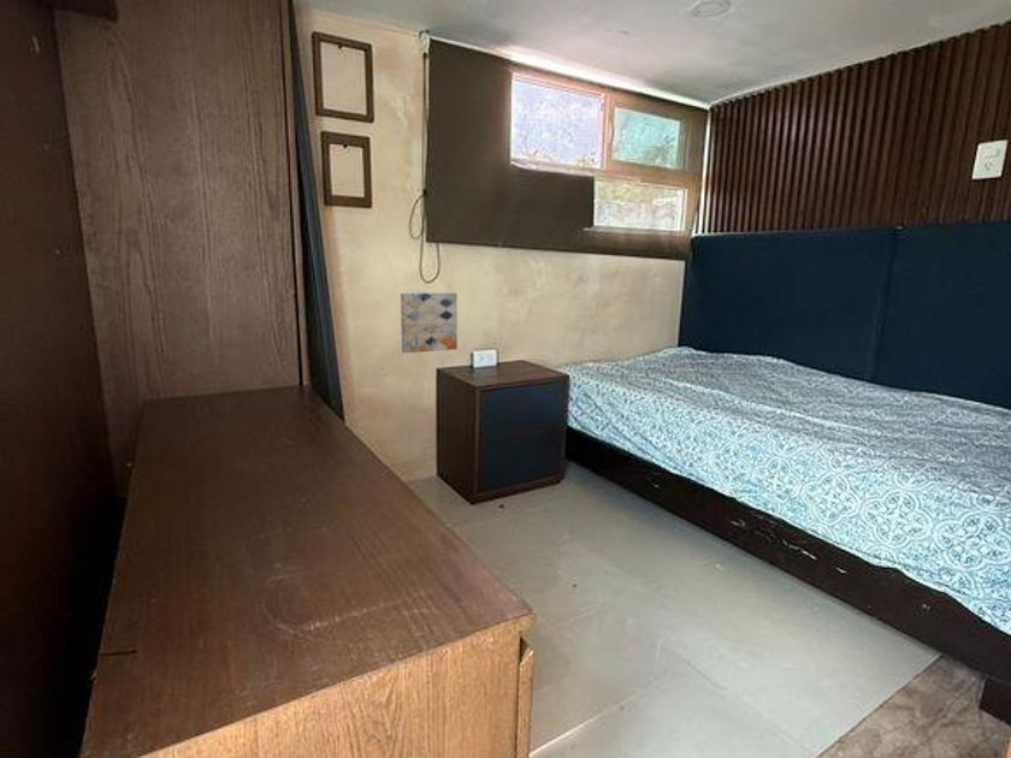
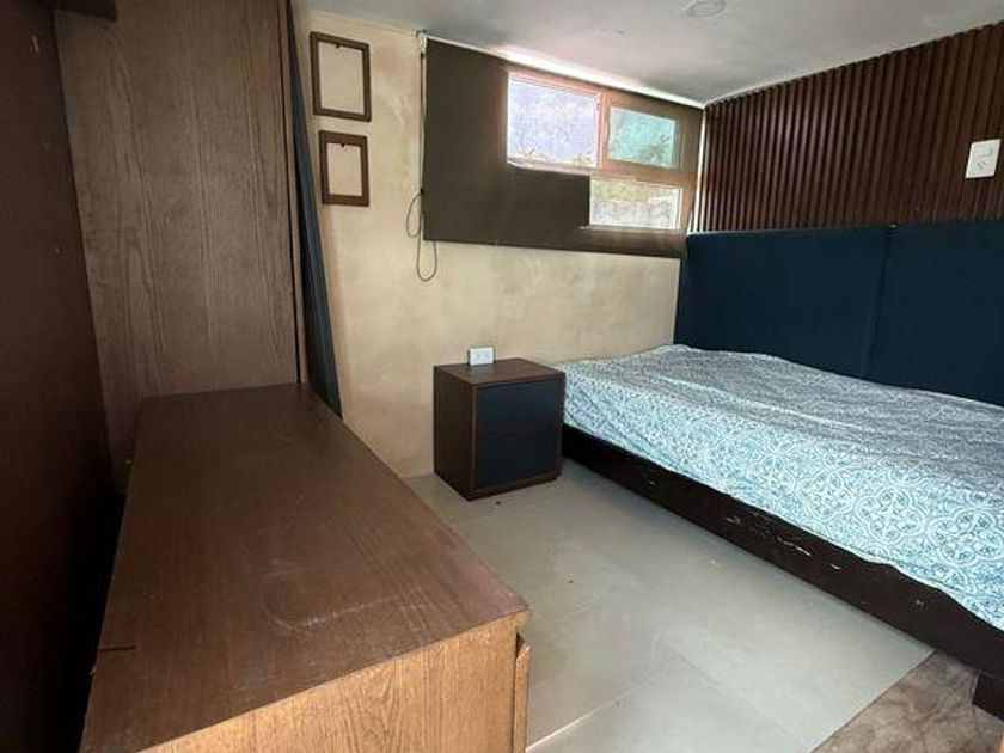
- wall art (430, 321)
